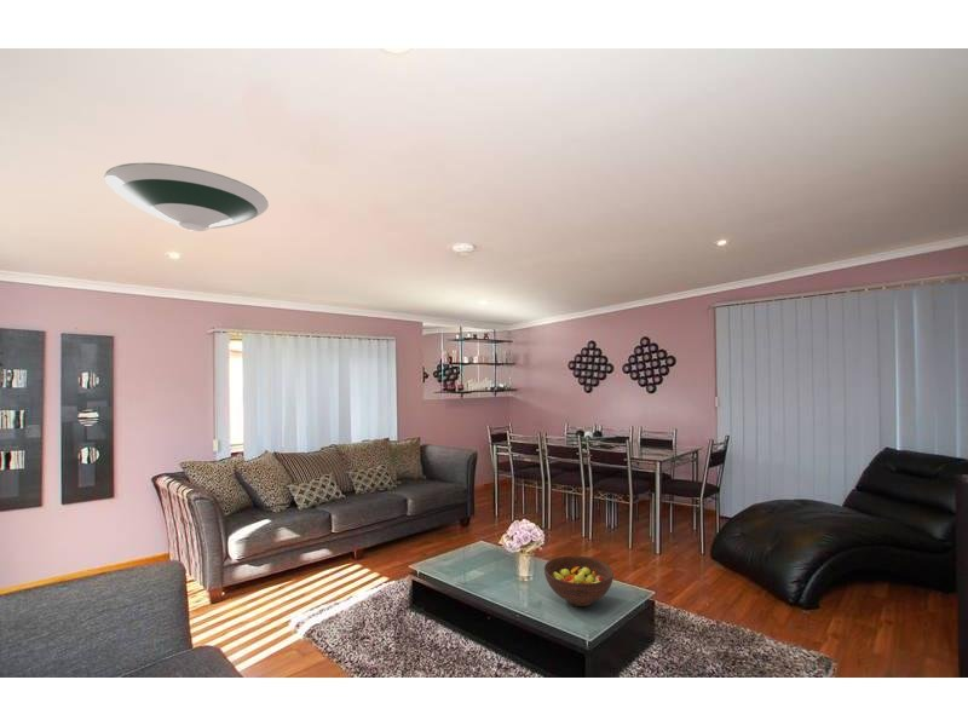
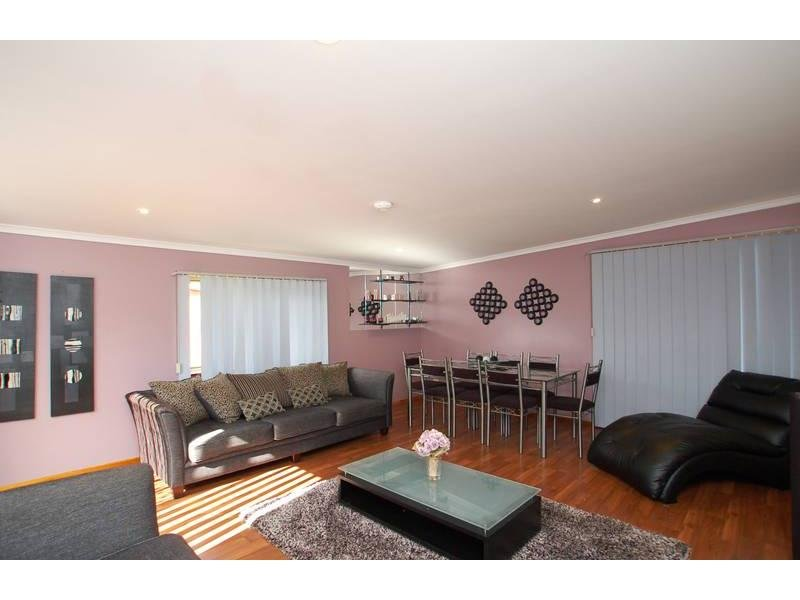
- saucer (192, 211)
- fruit bowl (578, 584)
